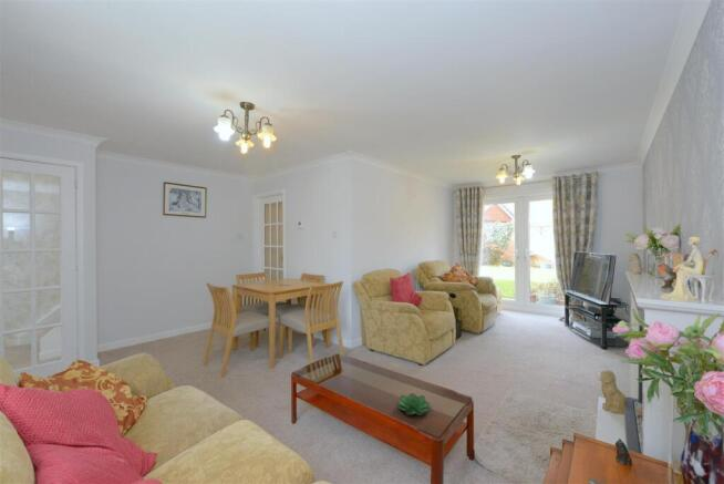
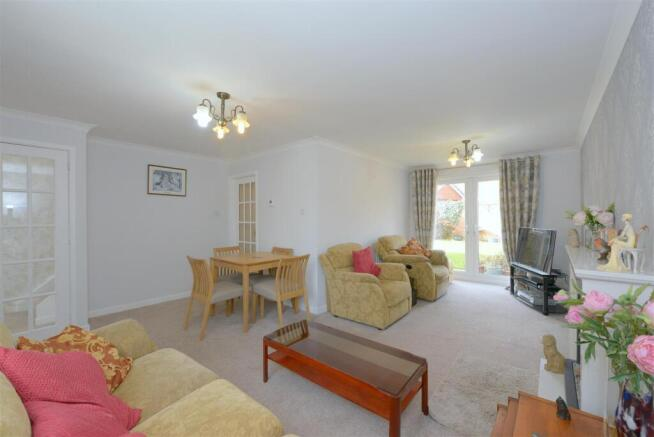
- succulent plant (413, 403)
